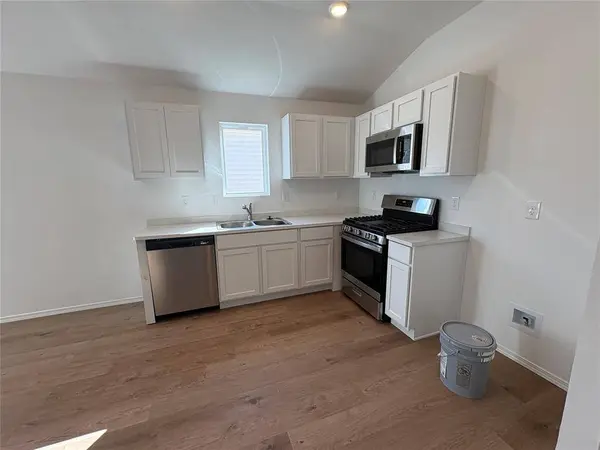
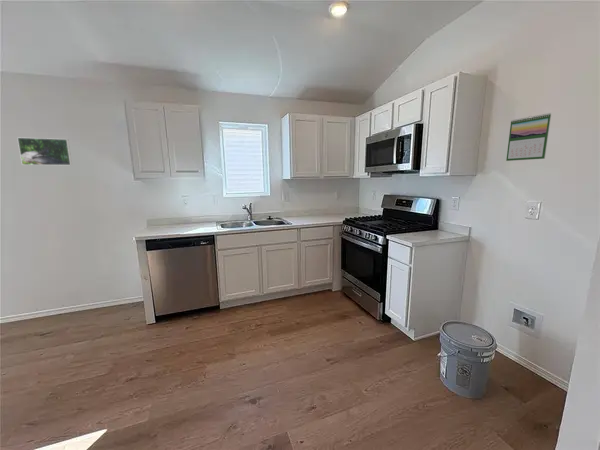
+ calendar (527, 138)
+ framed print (45, 151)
